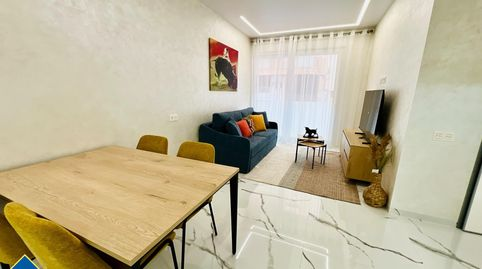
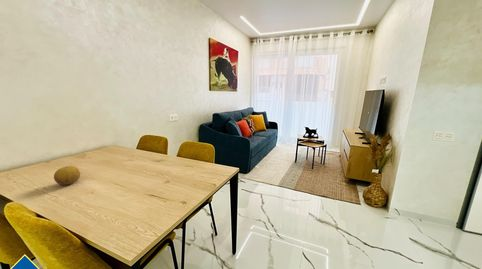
+ fruit (67, 175)
